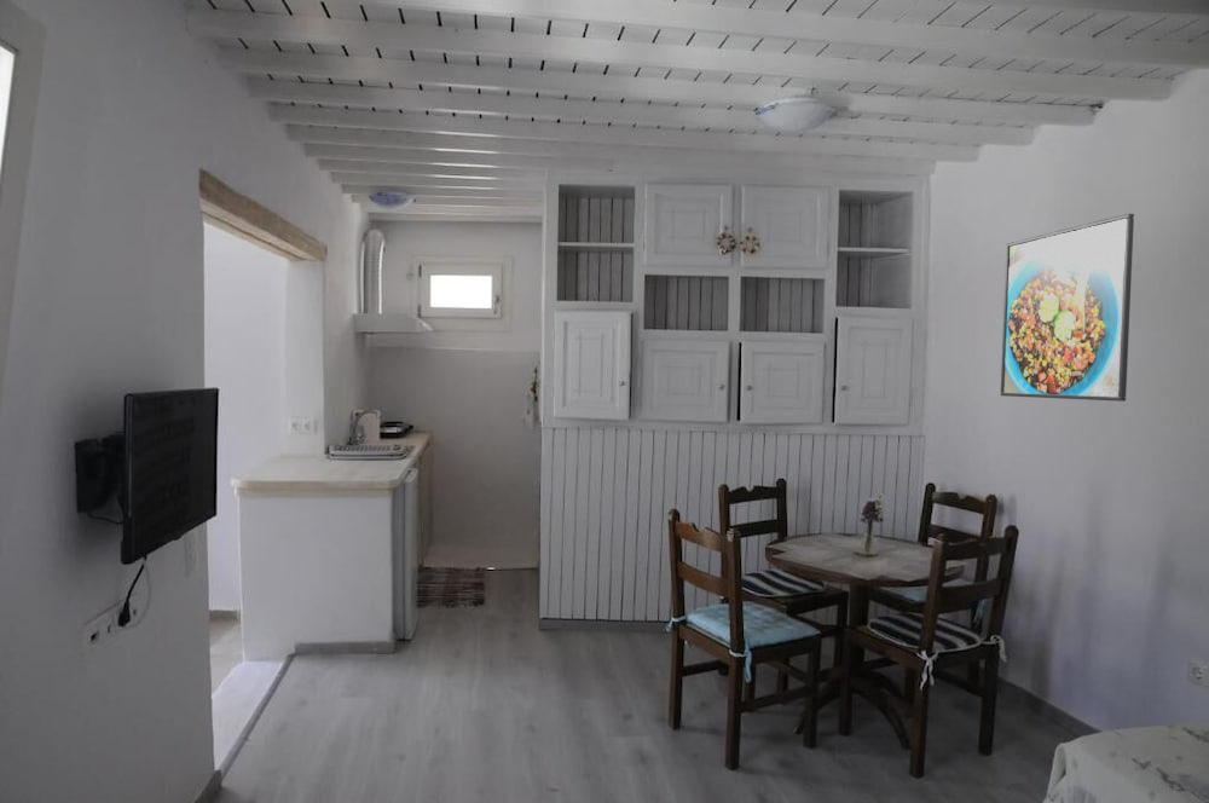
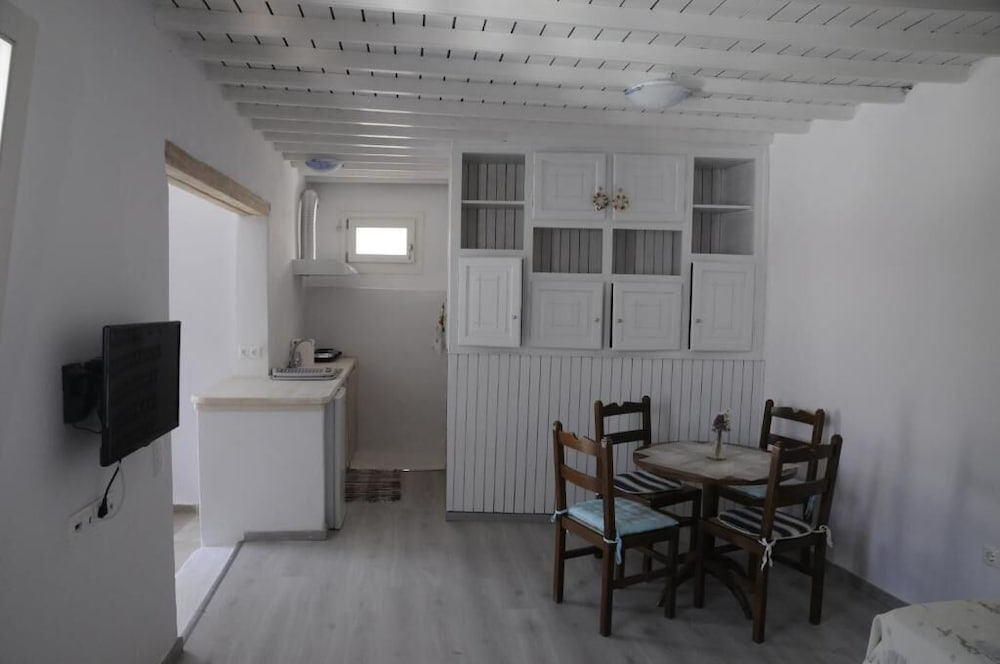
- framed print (1059, 314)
